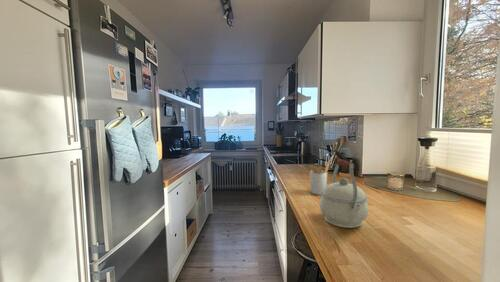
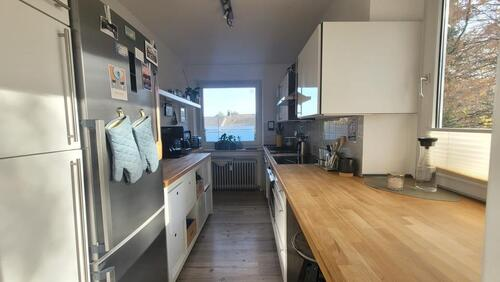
- utensil holder (317, 178)
- kettle (344, 191)
